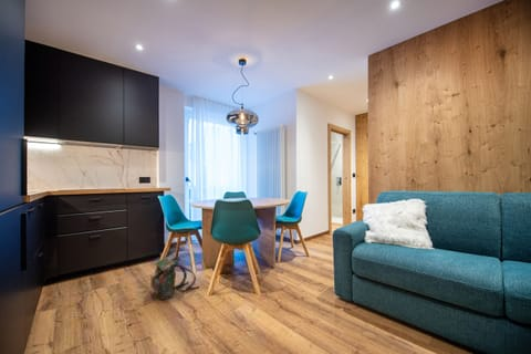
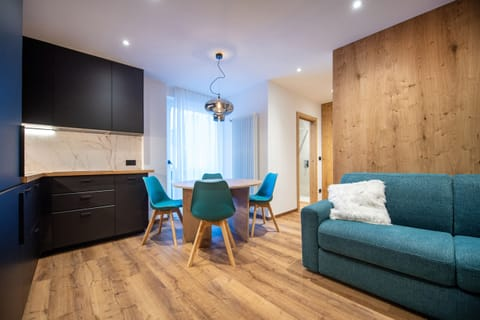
- backpack (175, 274)
